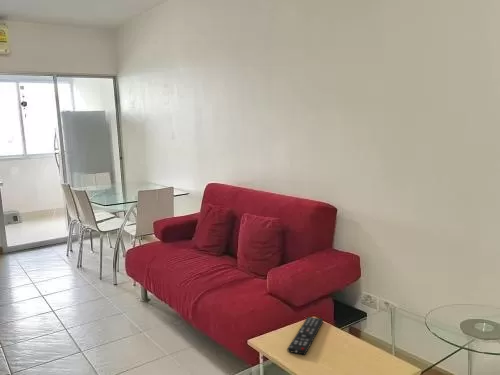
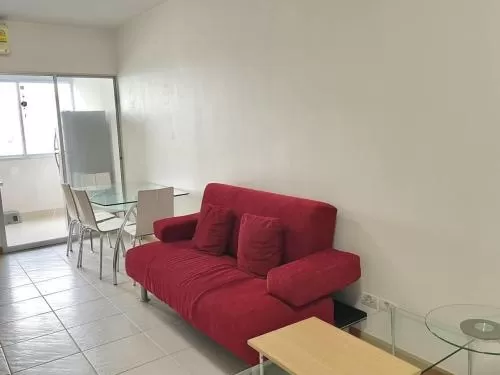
- remote control (306, 333)
